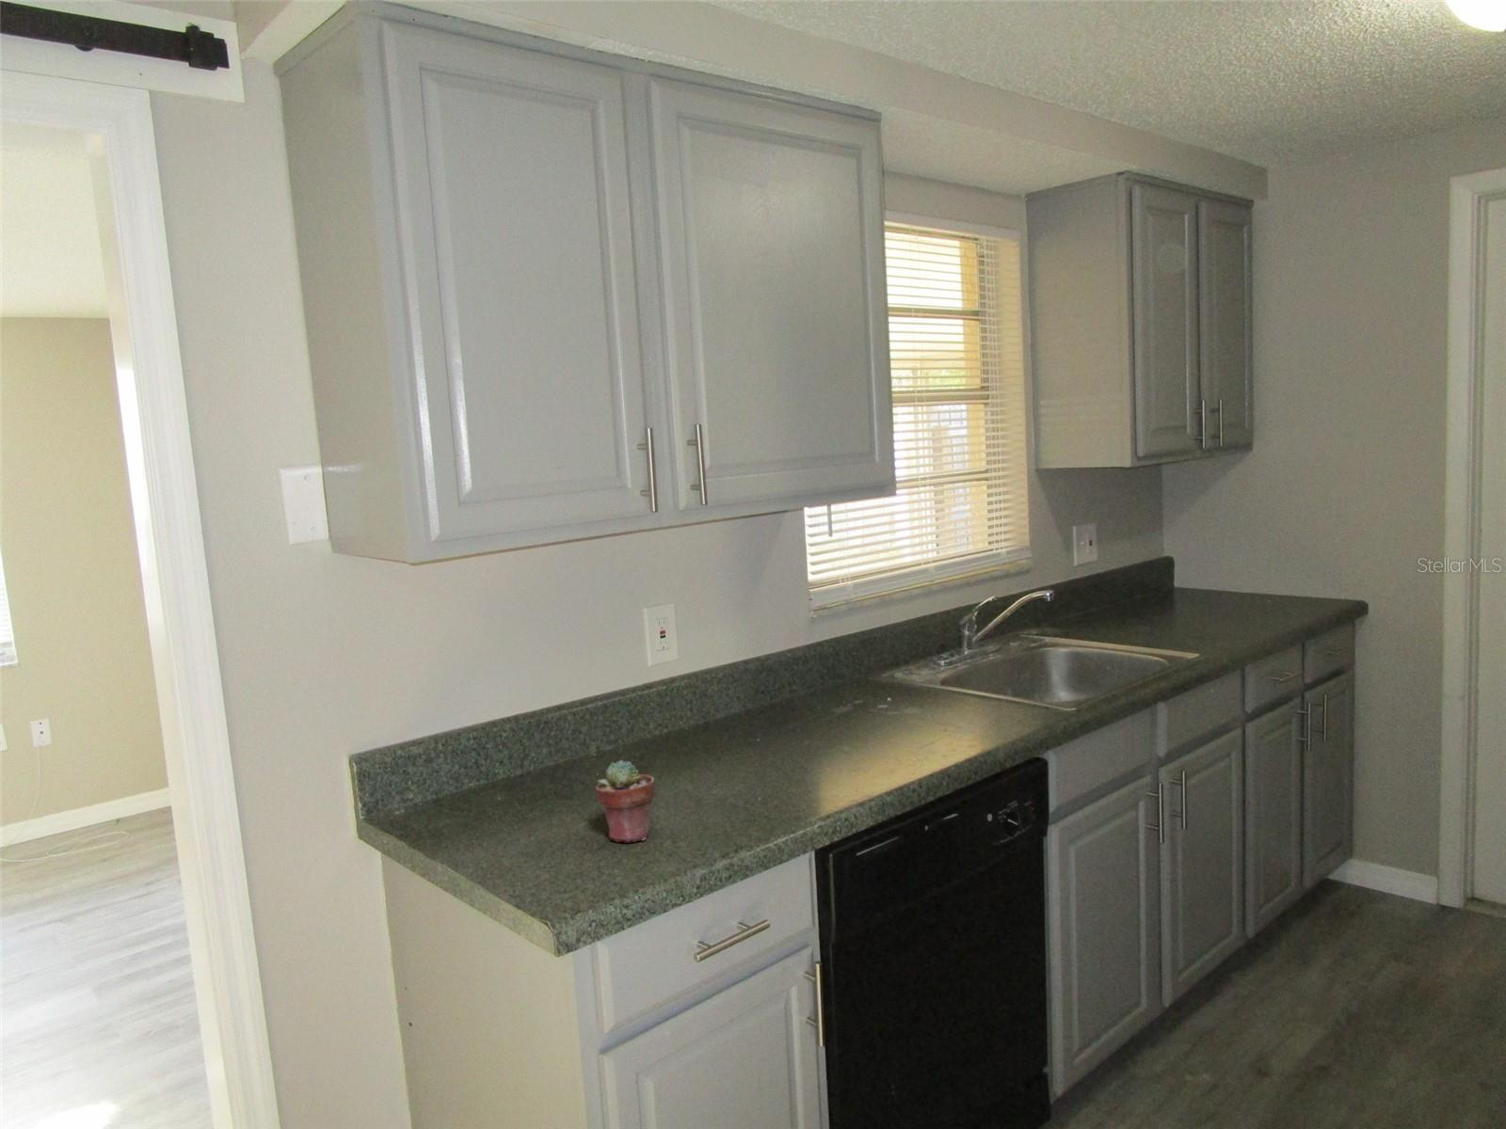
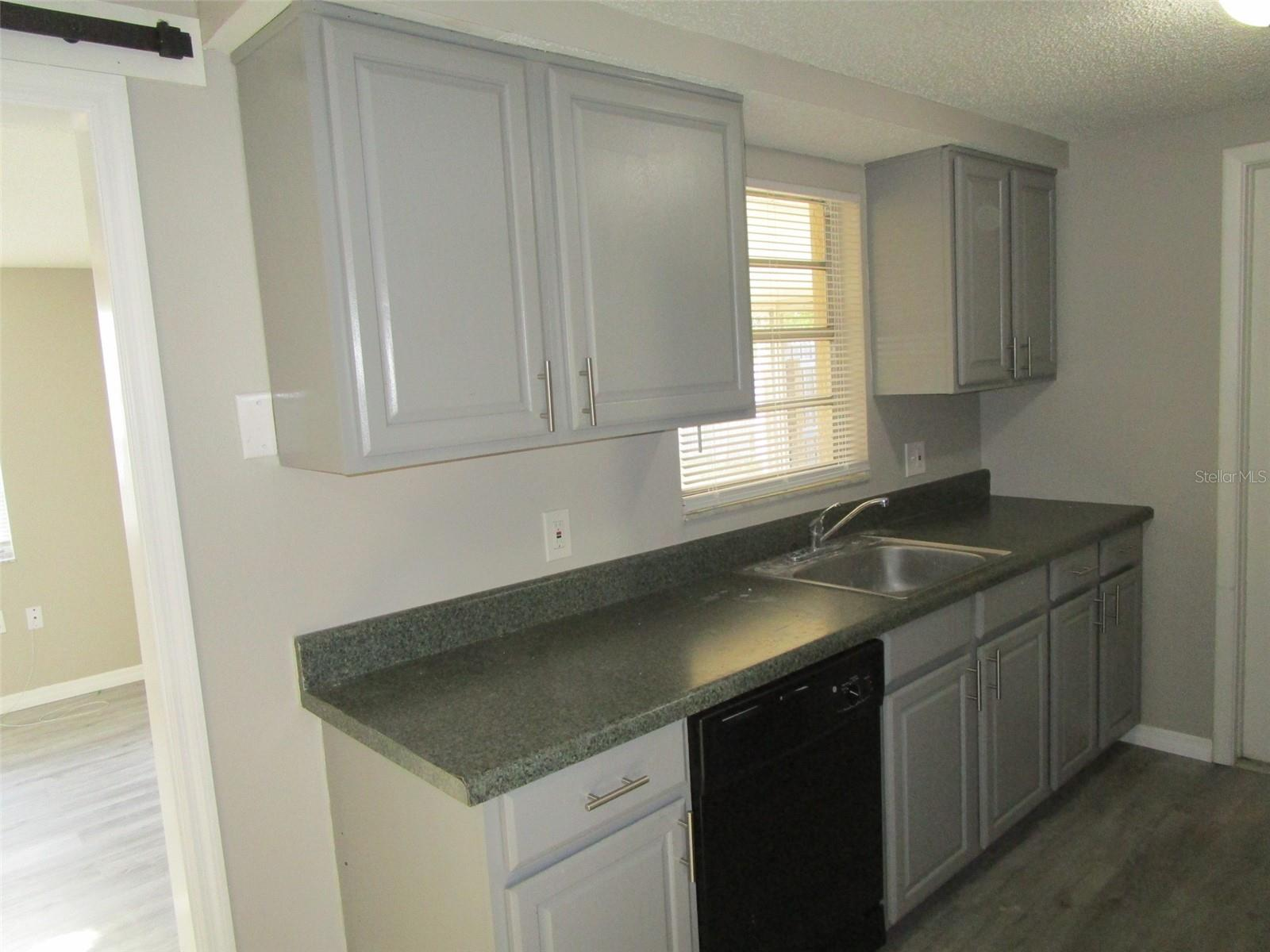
- potted succulent (626, 798)
